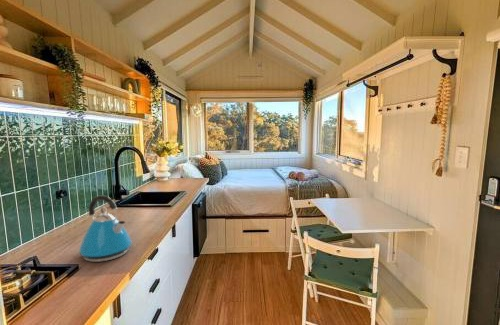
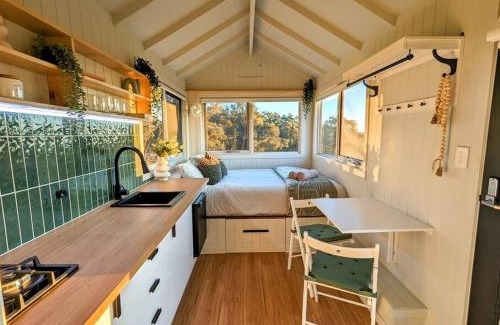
- kettle (103, 224)
